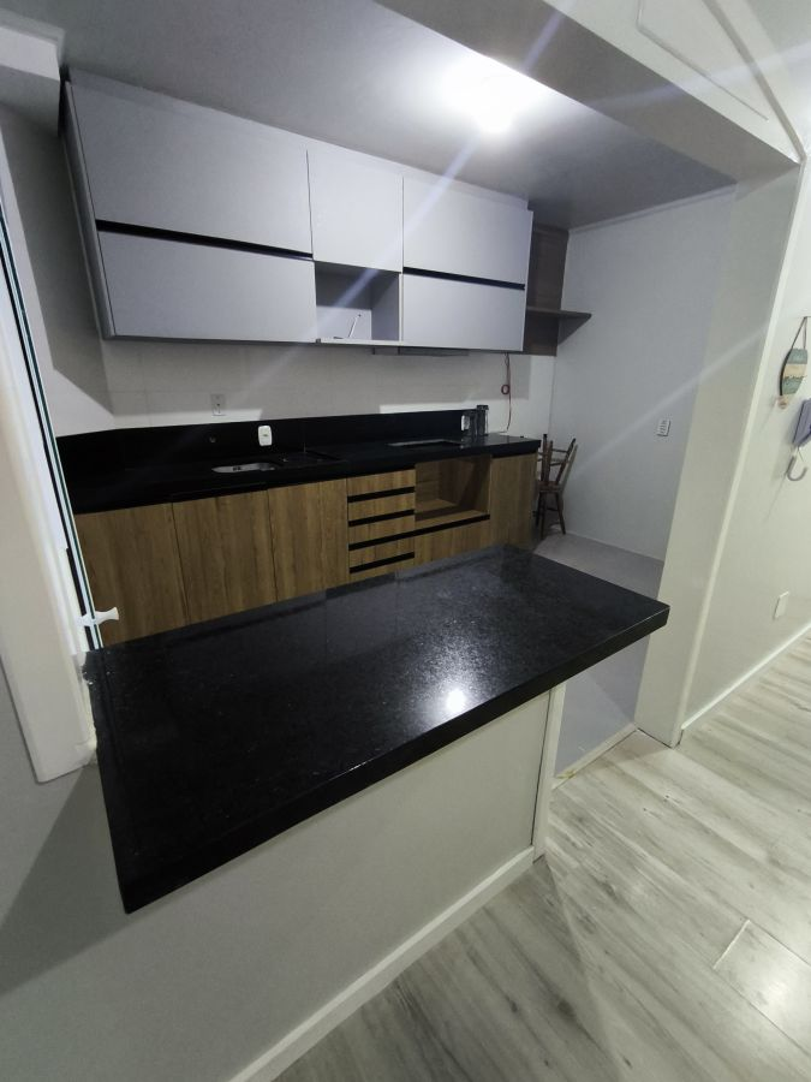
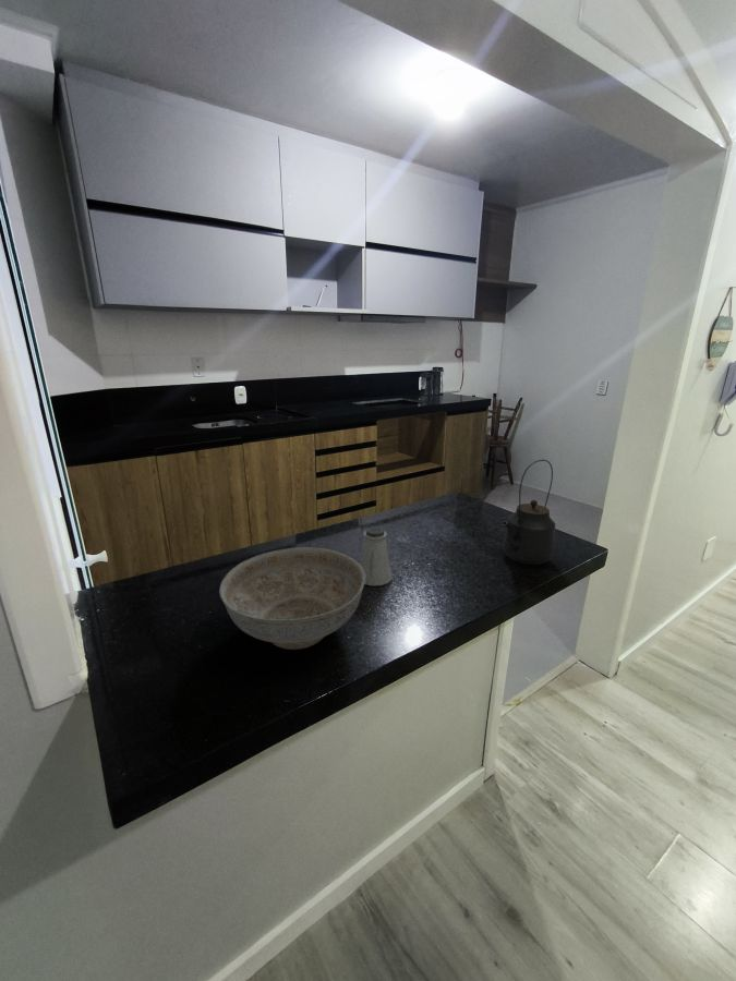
+ decorative bowl (295, 604)
+ kettle (527, 512)
+ saltshaker (374, 553)
